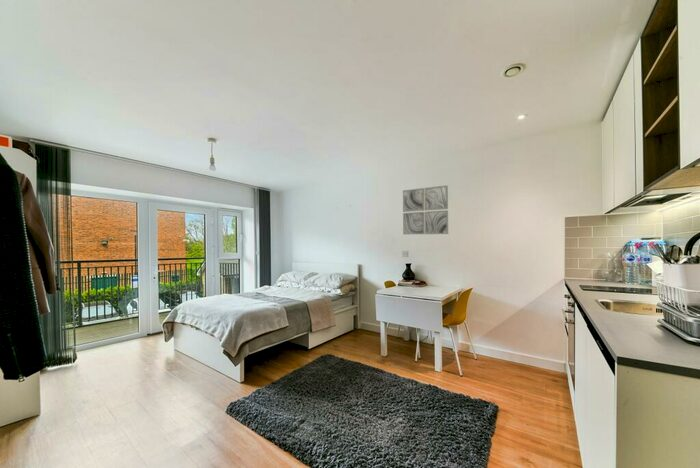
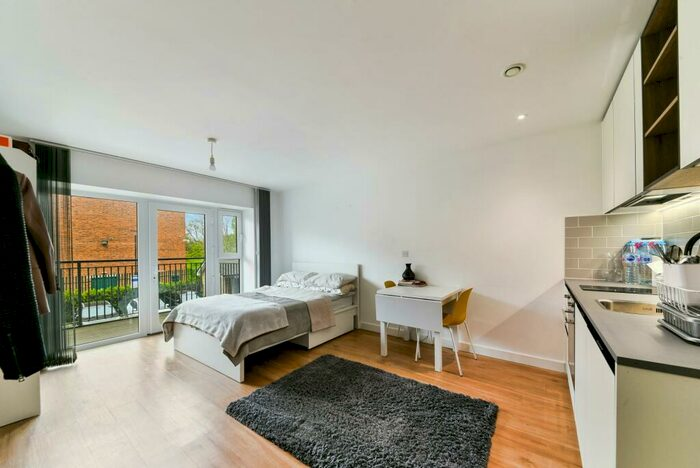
- wall art (423, 210)
